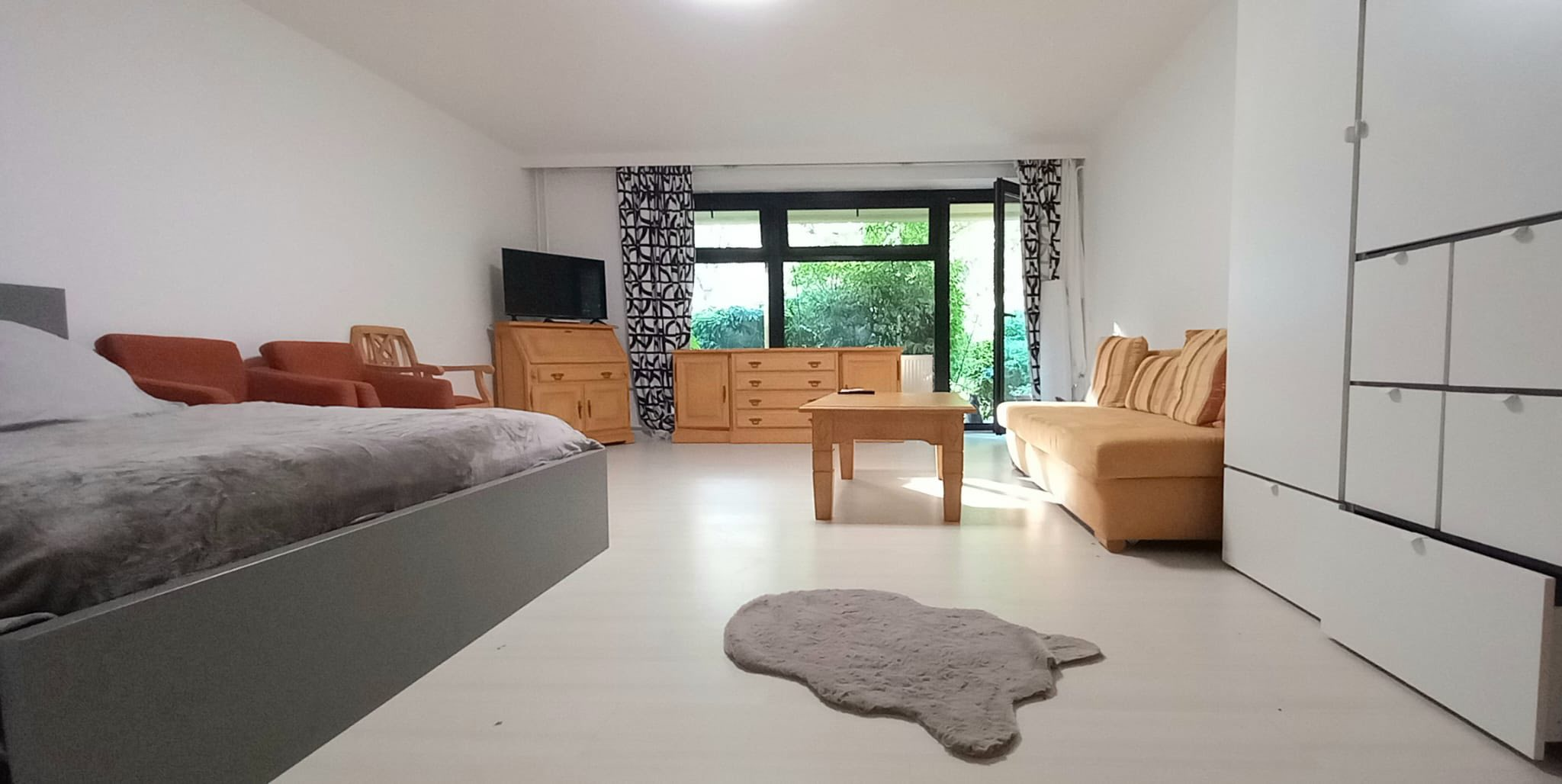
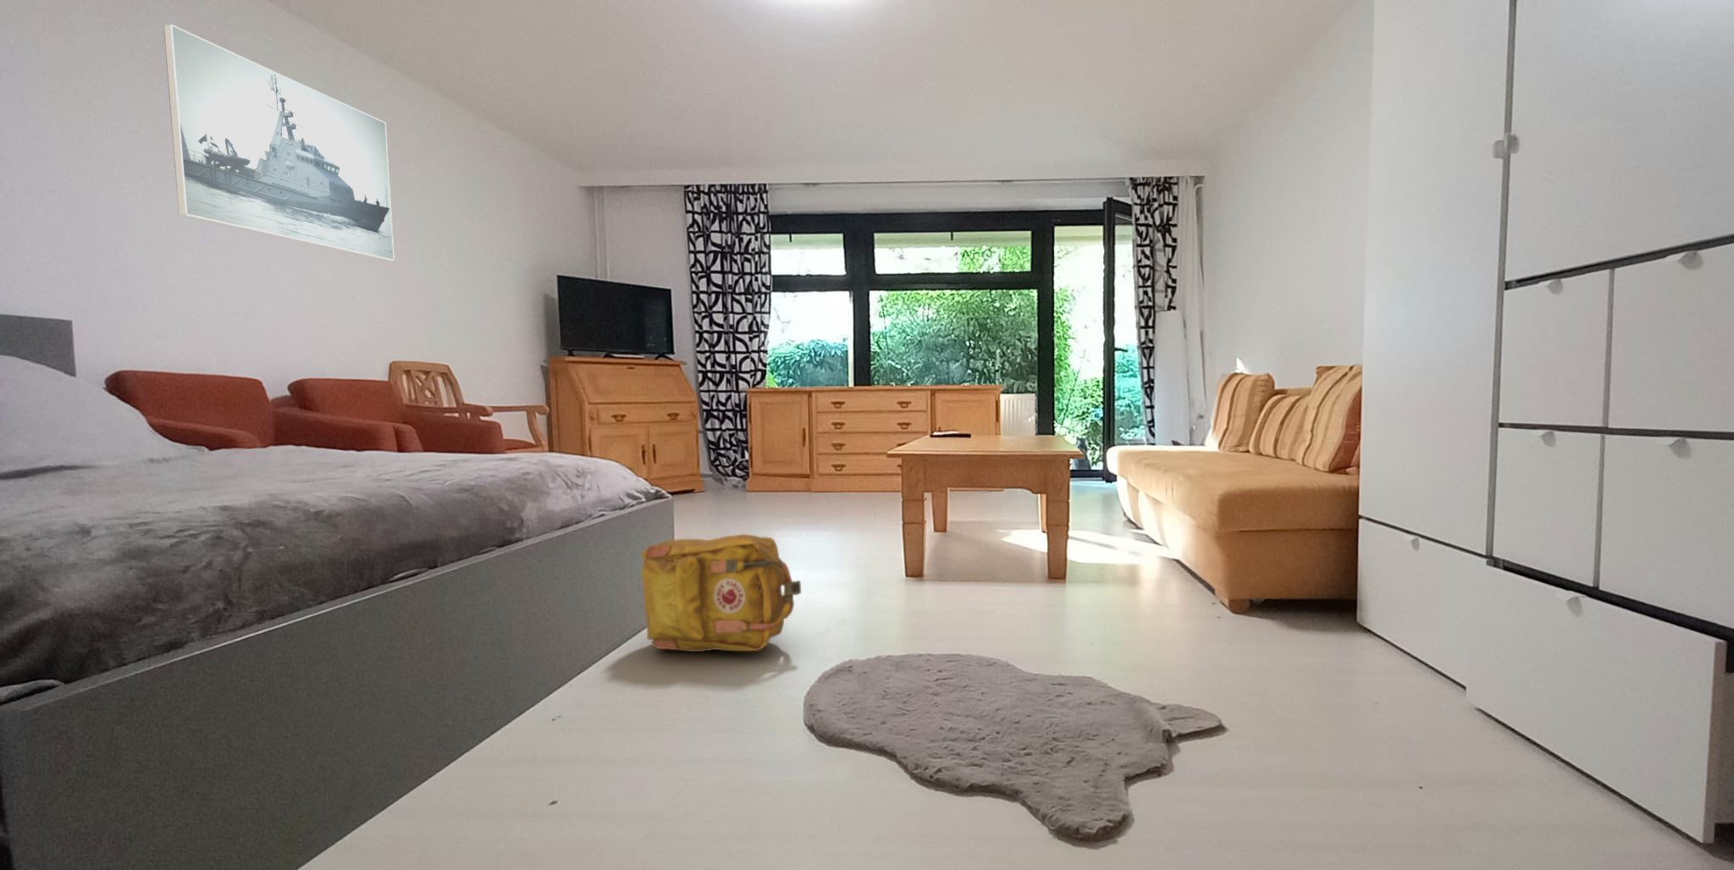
+ backpack (724, 590)
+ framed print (298, 162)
